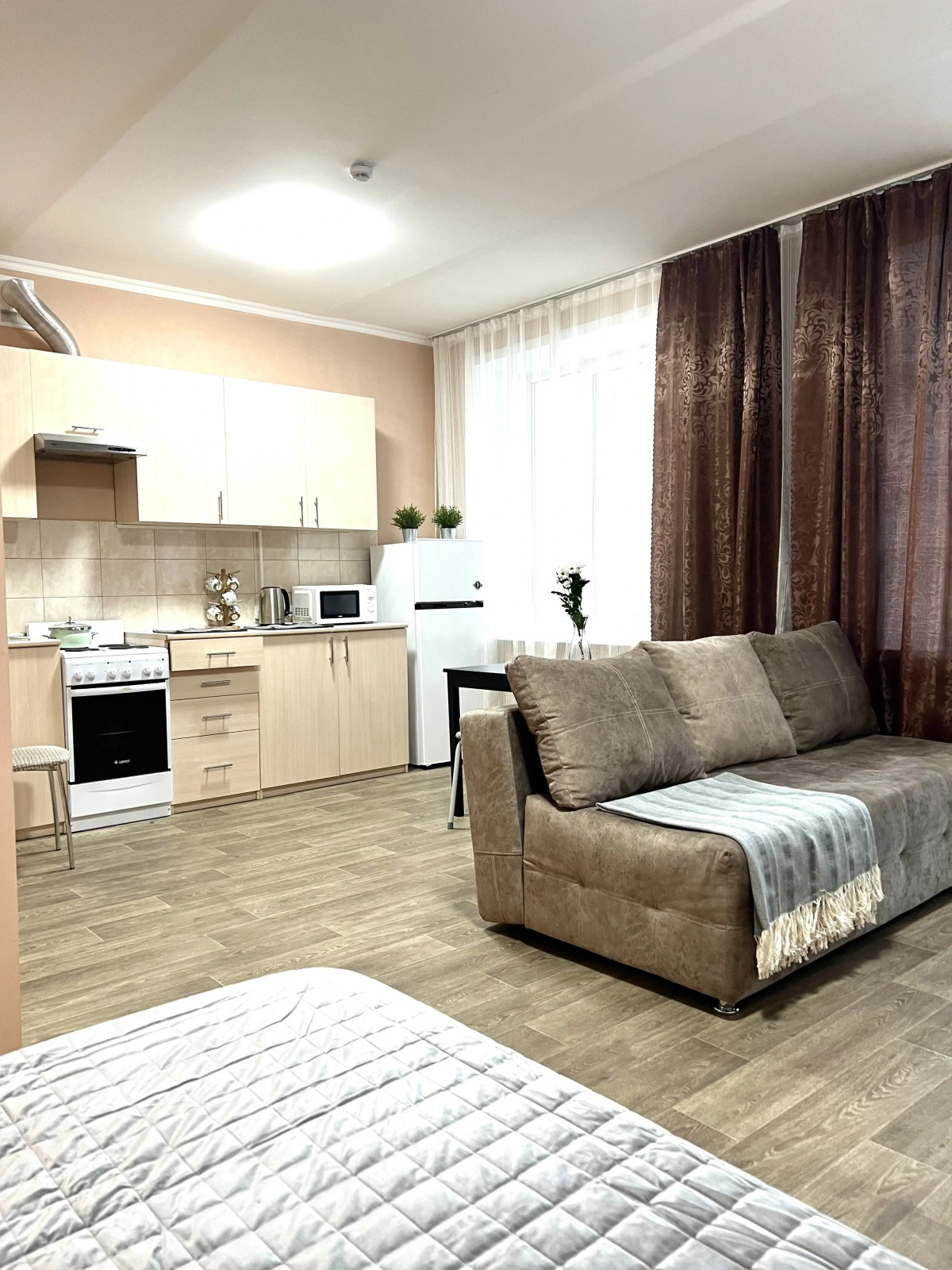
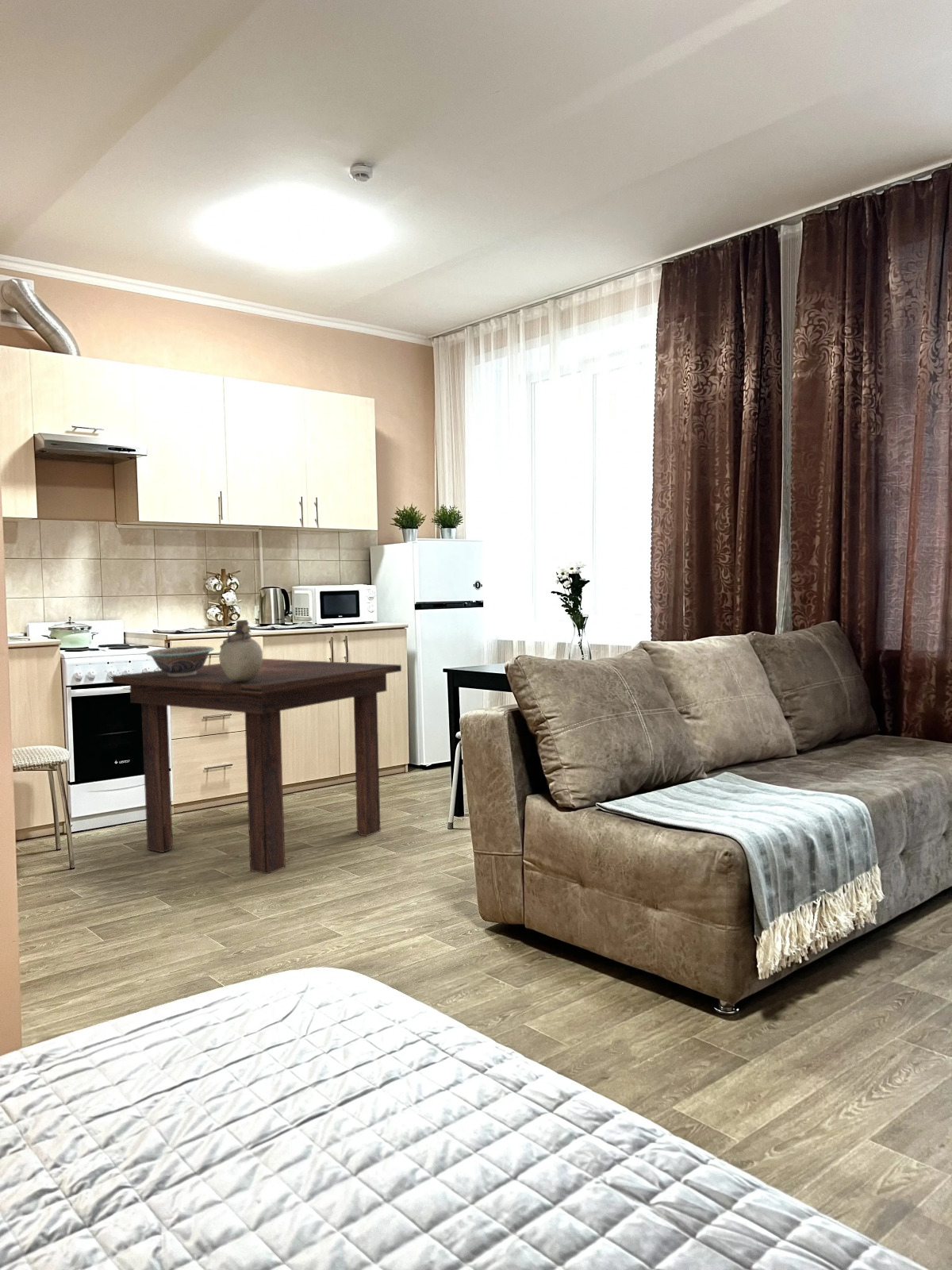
+ vase (240, 650)
+ dining table (264, 756)
+ decorative bowl (181, 661)
